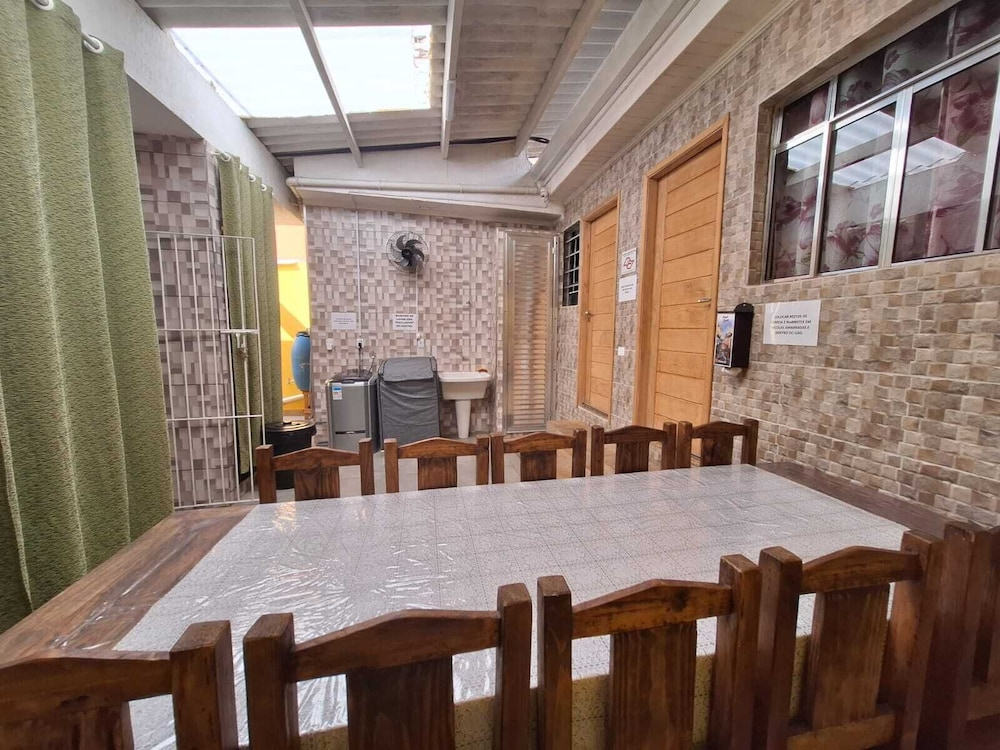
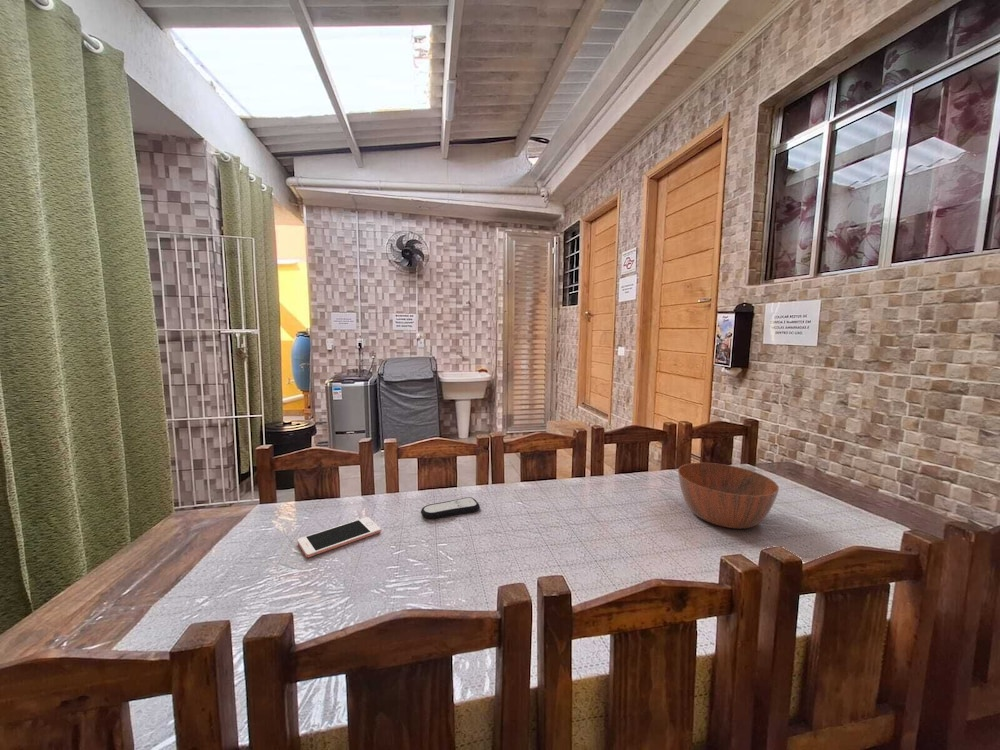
+ cell phone (340, 535)
+ remote control (450, 508)
+ bowl (724, 496)
